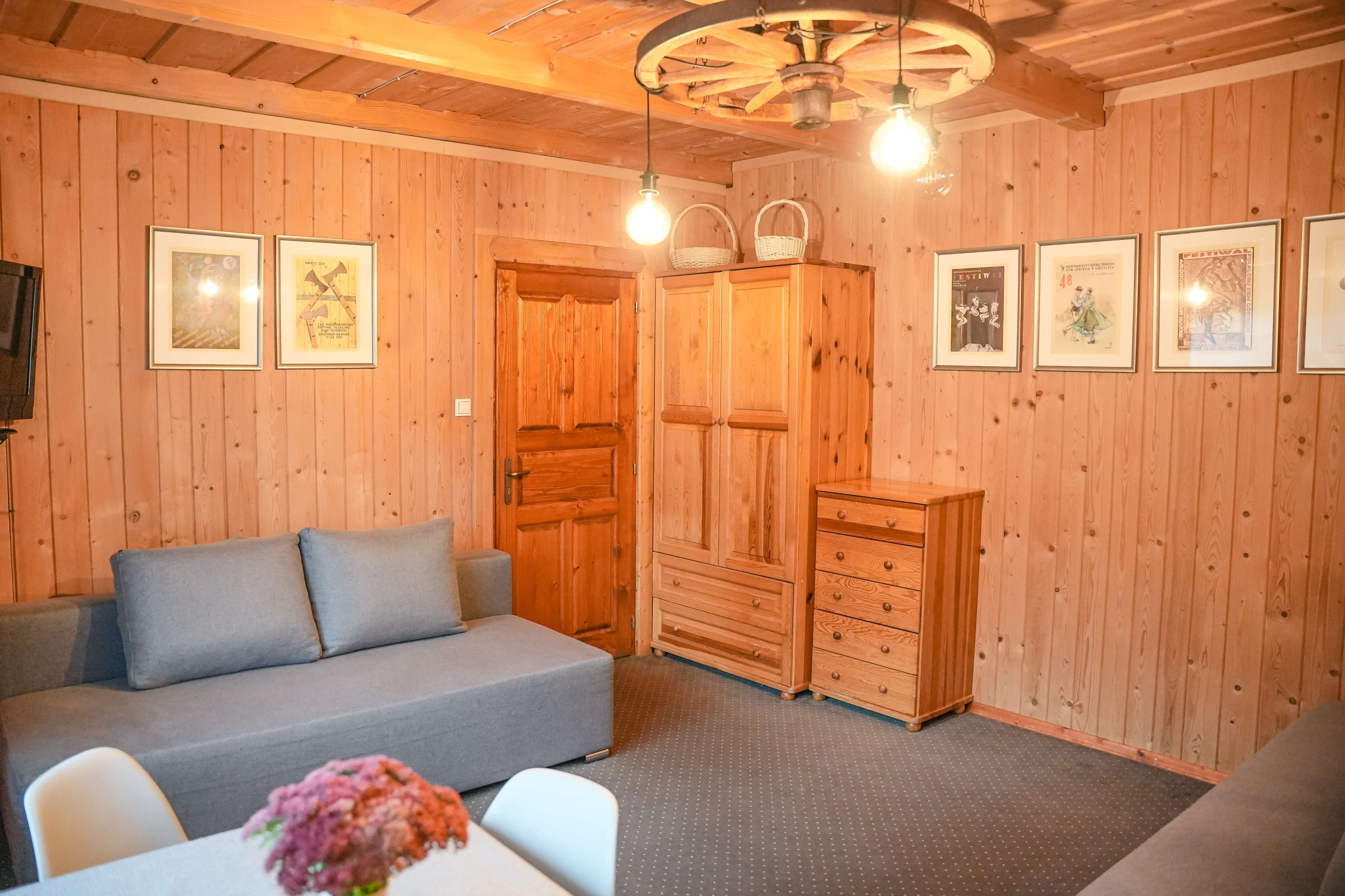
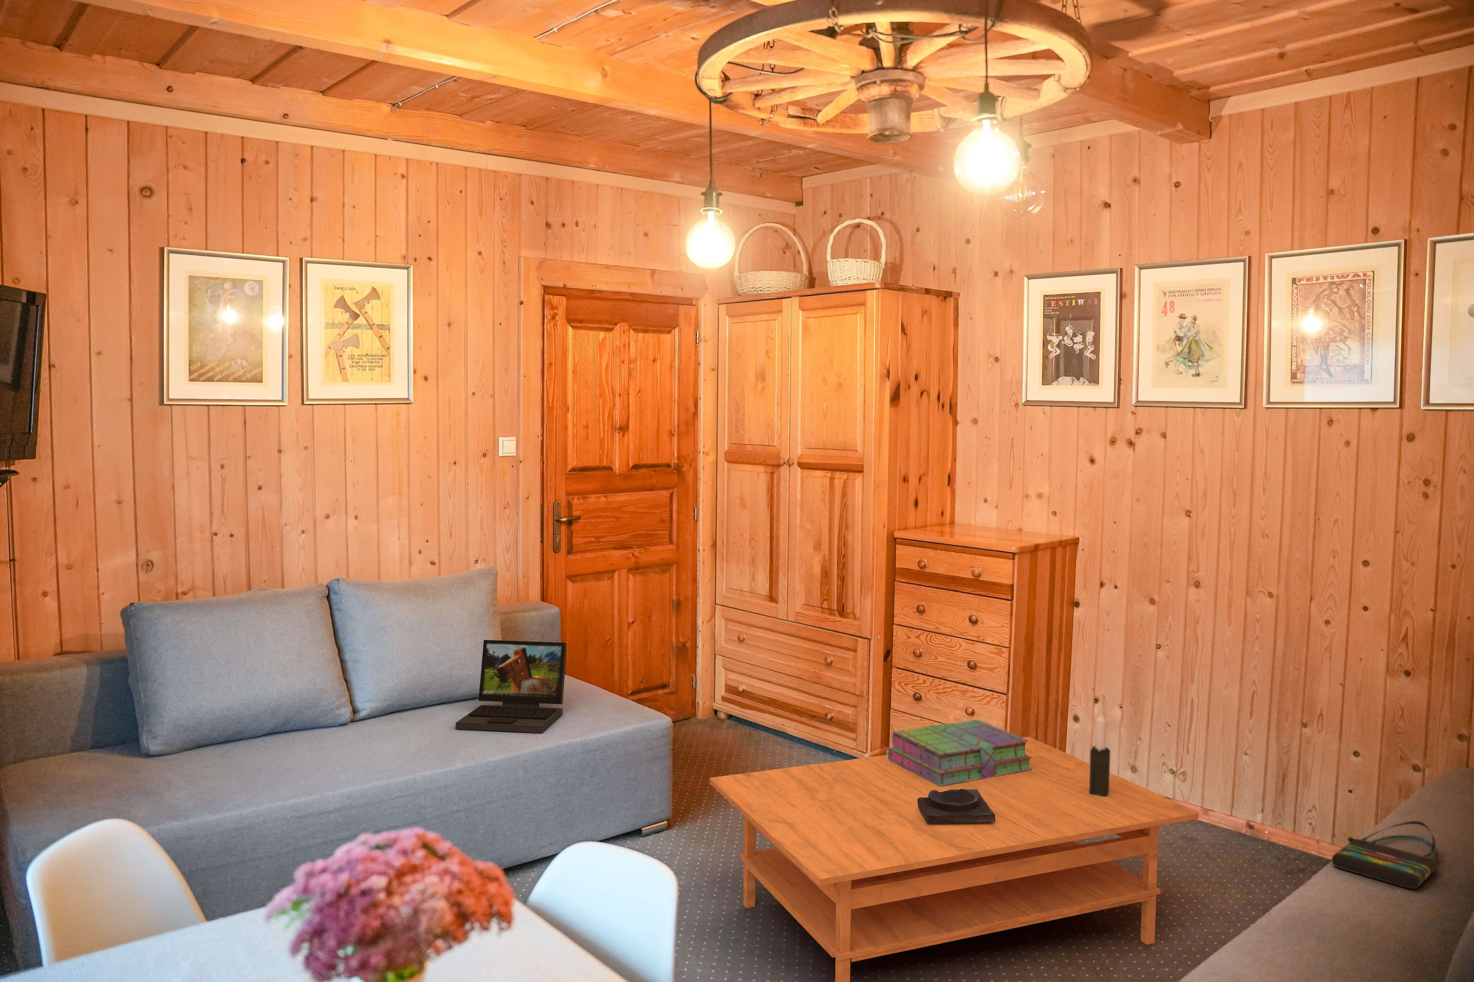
+ tote bag (1396, 849)
+ coffee table (942, 859)
+ stack of books (959, 749)
+ decorative bowl (958, 806)
+ laptop (513, 684)
+ candle (1100, 751)
